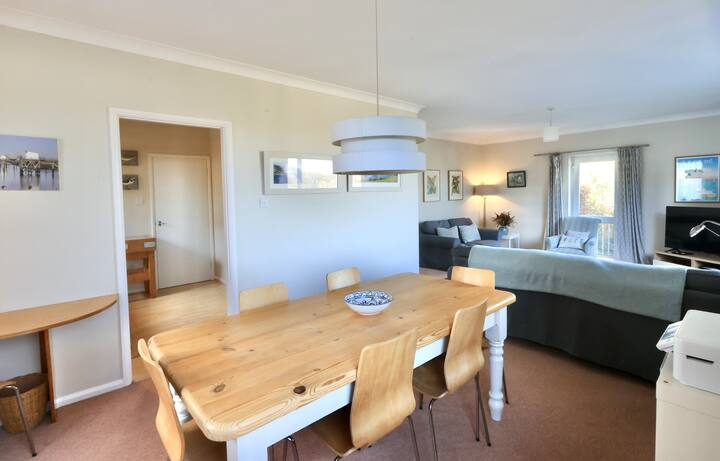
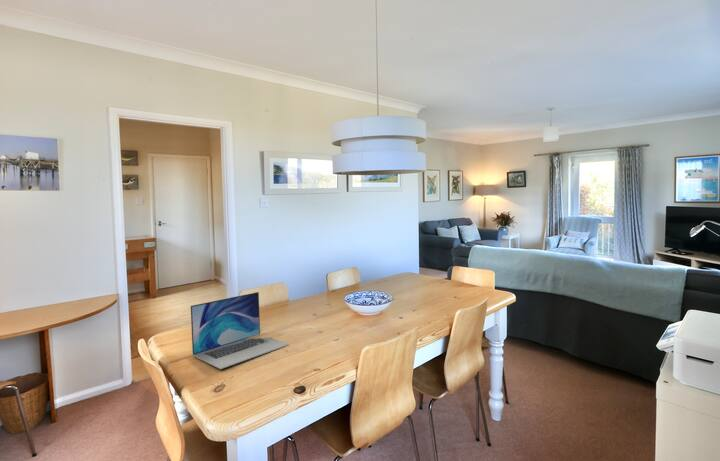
+ laptop (241, 326)
